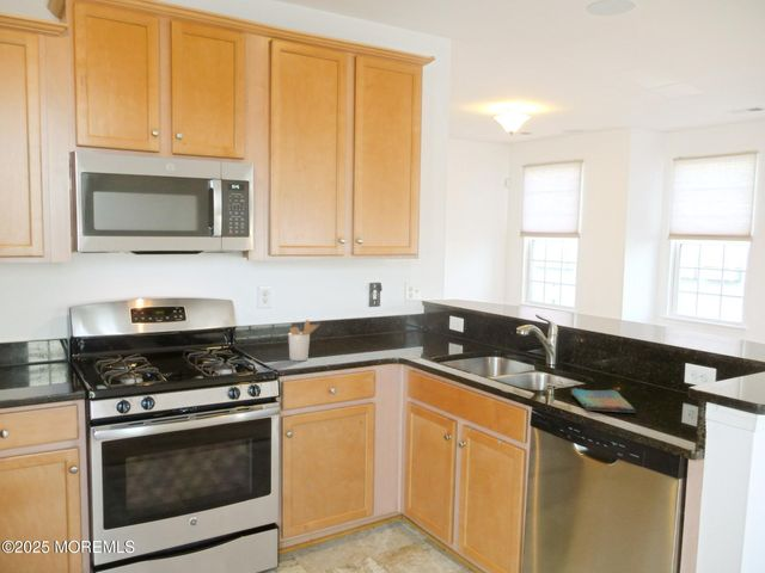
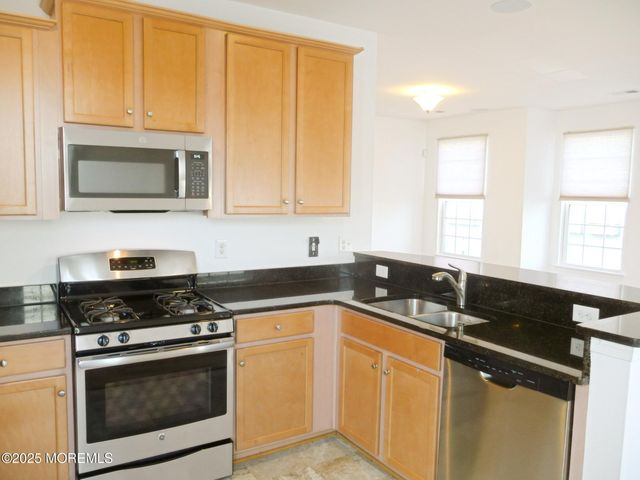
- utensil holder (302, 340)
- dish towel (601, 400)
